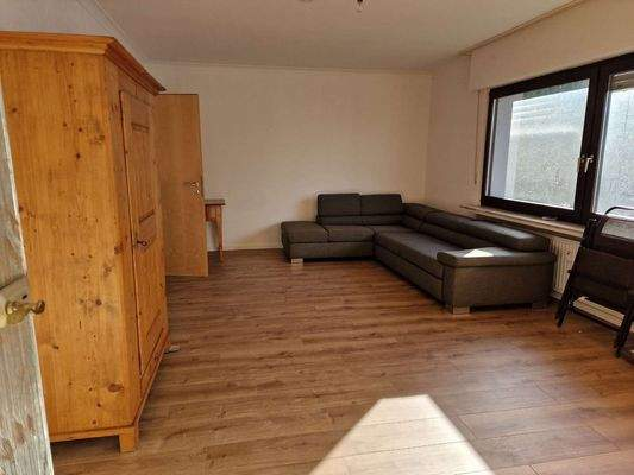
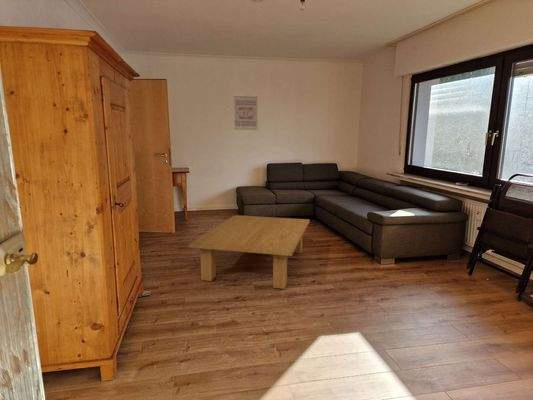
+ wall art (245, 113)
+ coffee table (257, 247)
